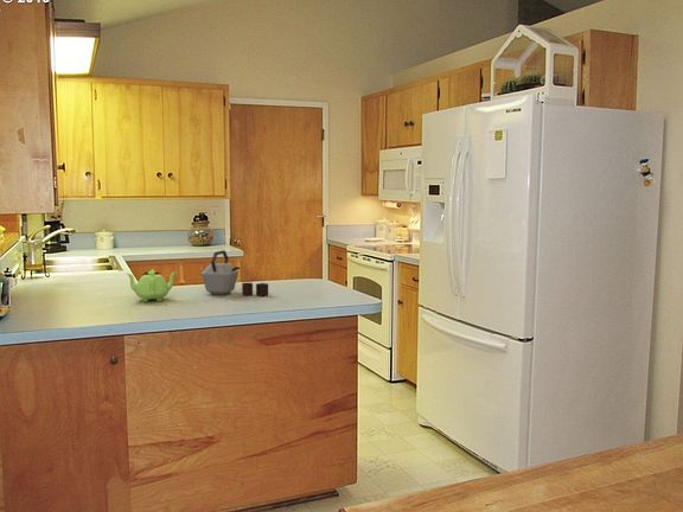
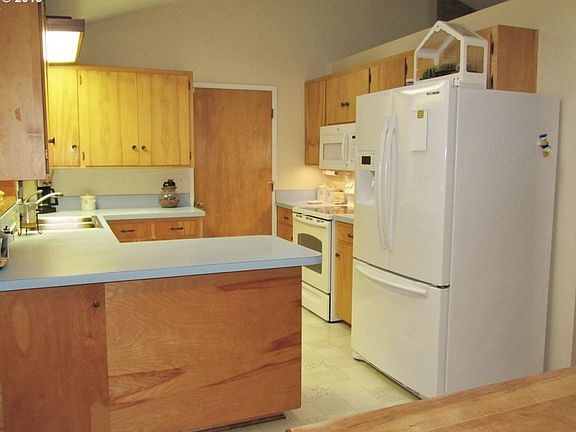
- teapot (152, 284)
- kettle (236, 273)
